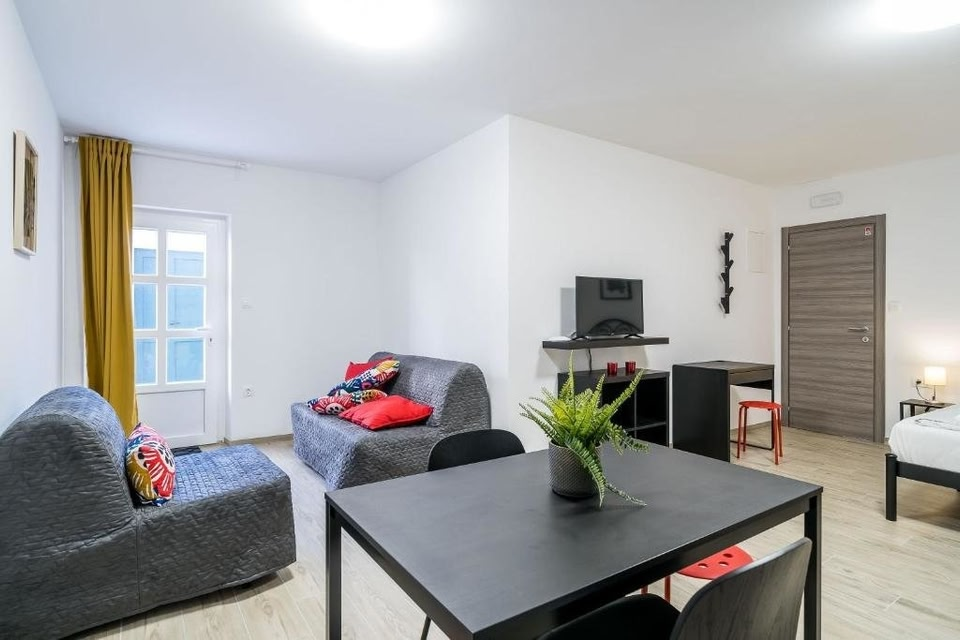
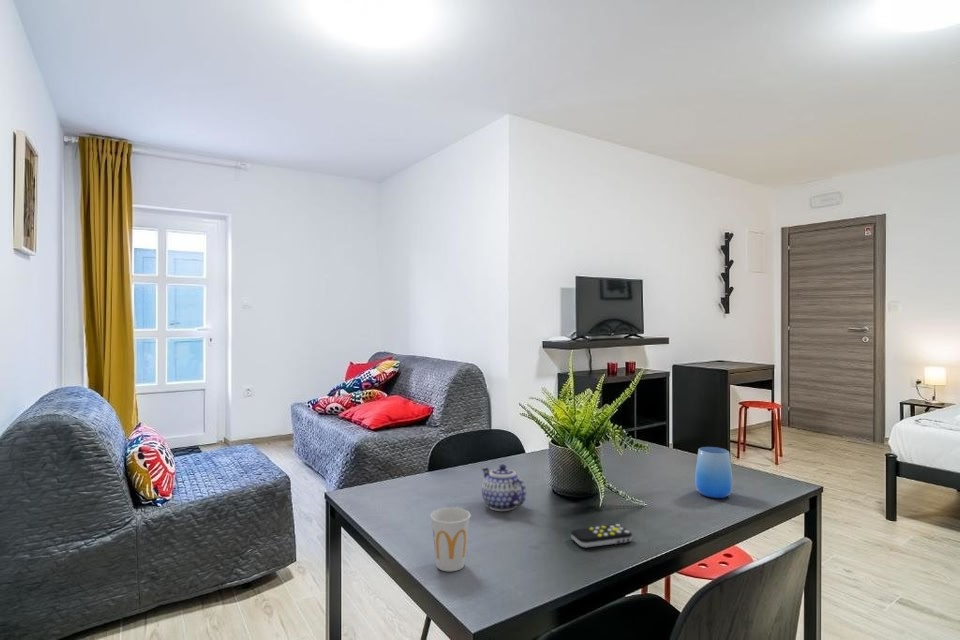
+ teapot (502, 485)
+ remote control (601, 535)
+ cup (450, 539)
+ cup (713, 471)
